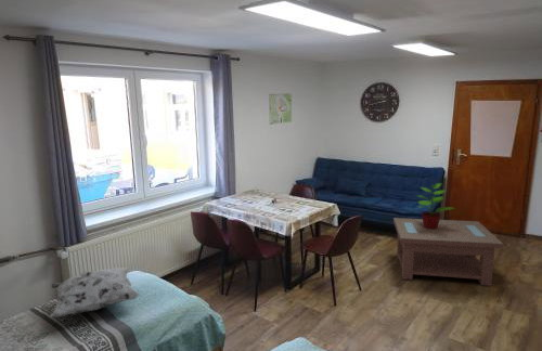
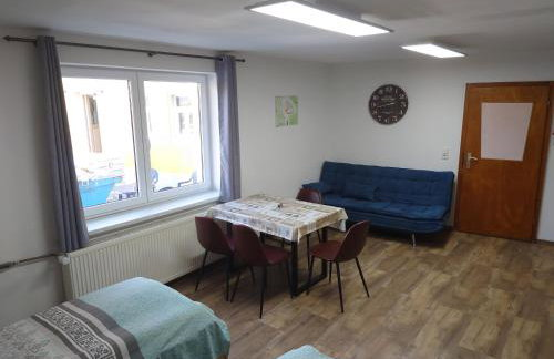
- coffee table (440, 249)
- potted plant (430, 204)
- decorative pillow (94, 289)
